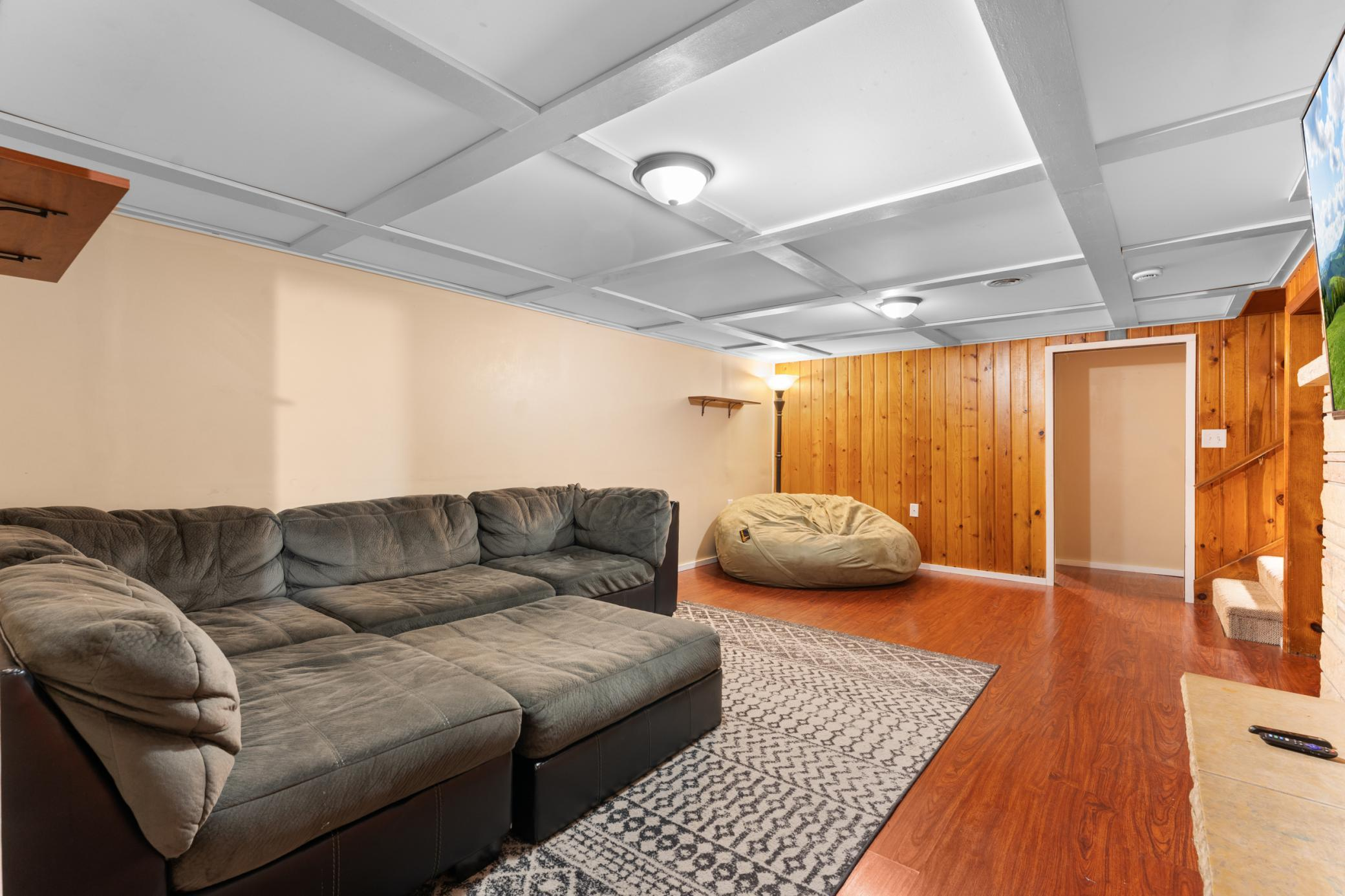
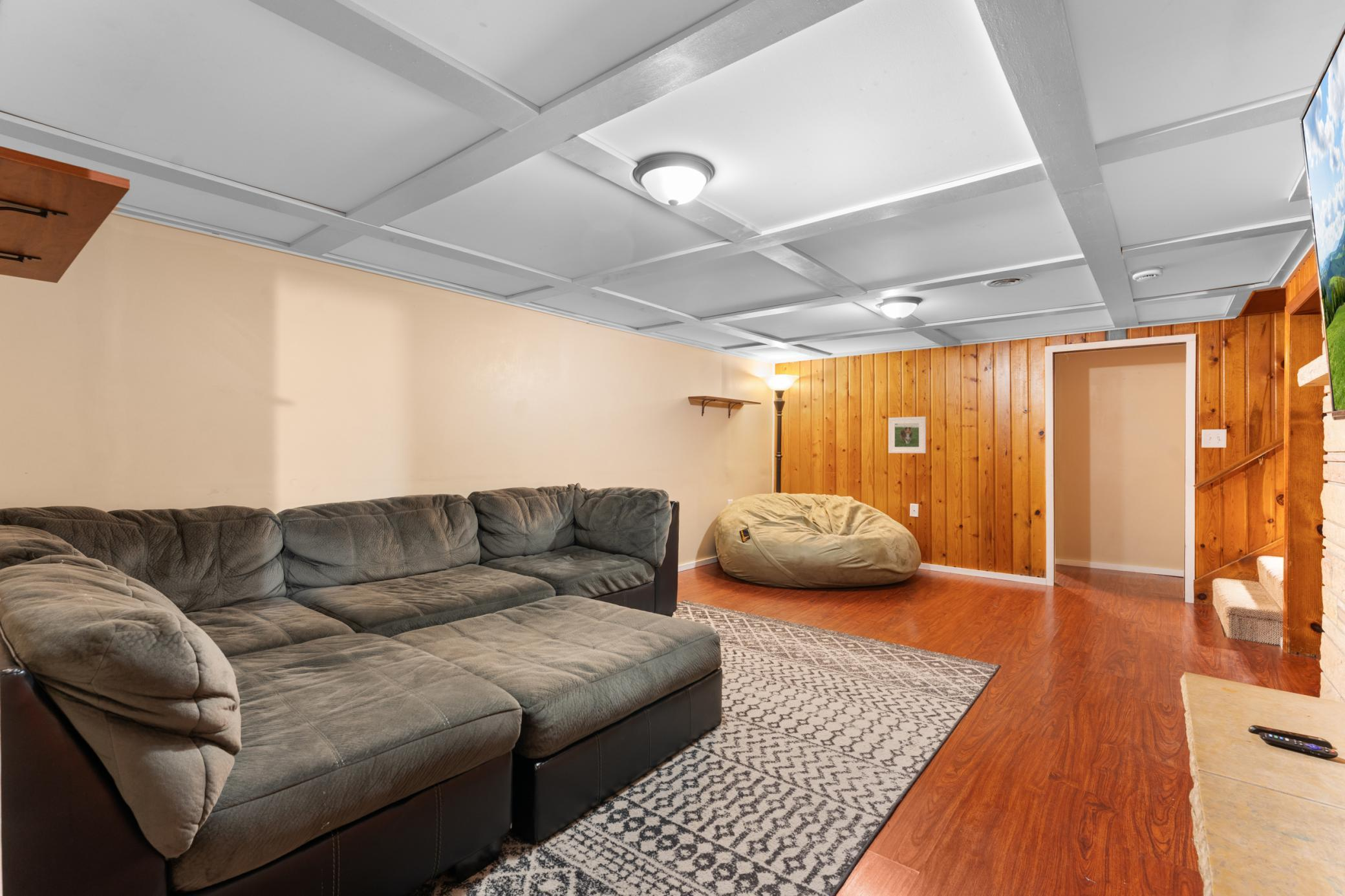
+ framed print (907, 435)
